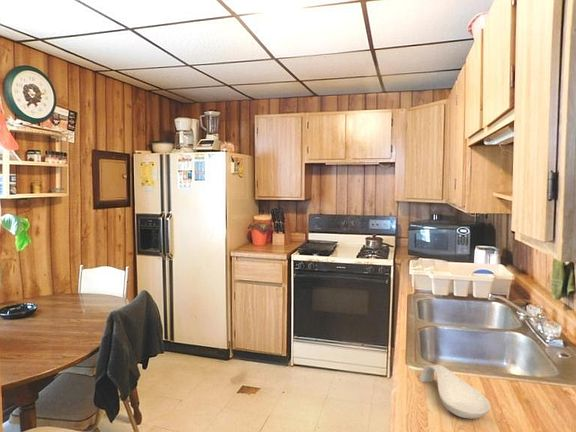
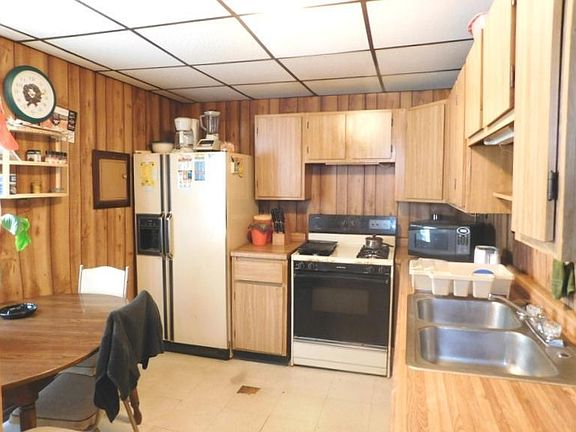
- spoon rest (449, 388)
